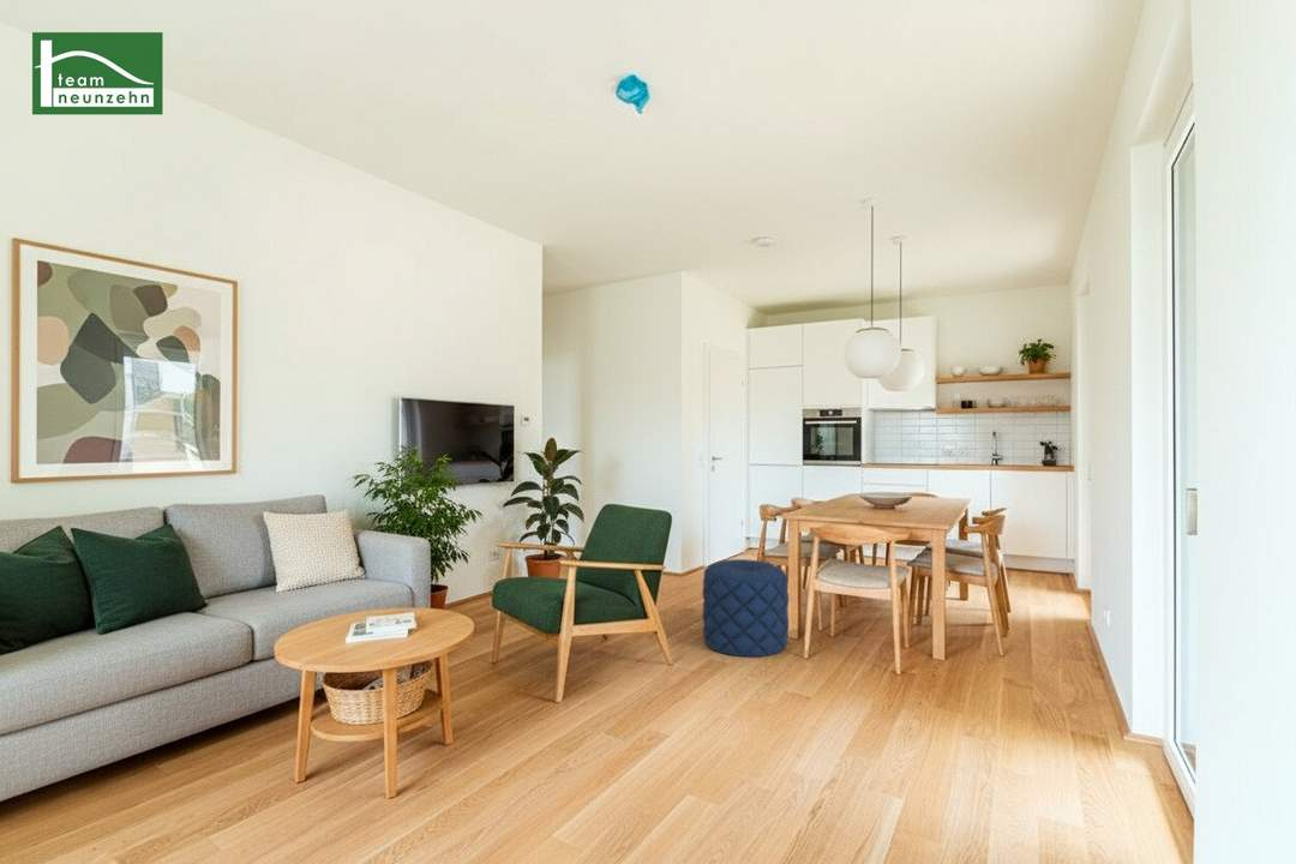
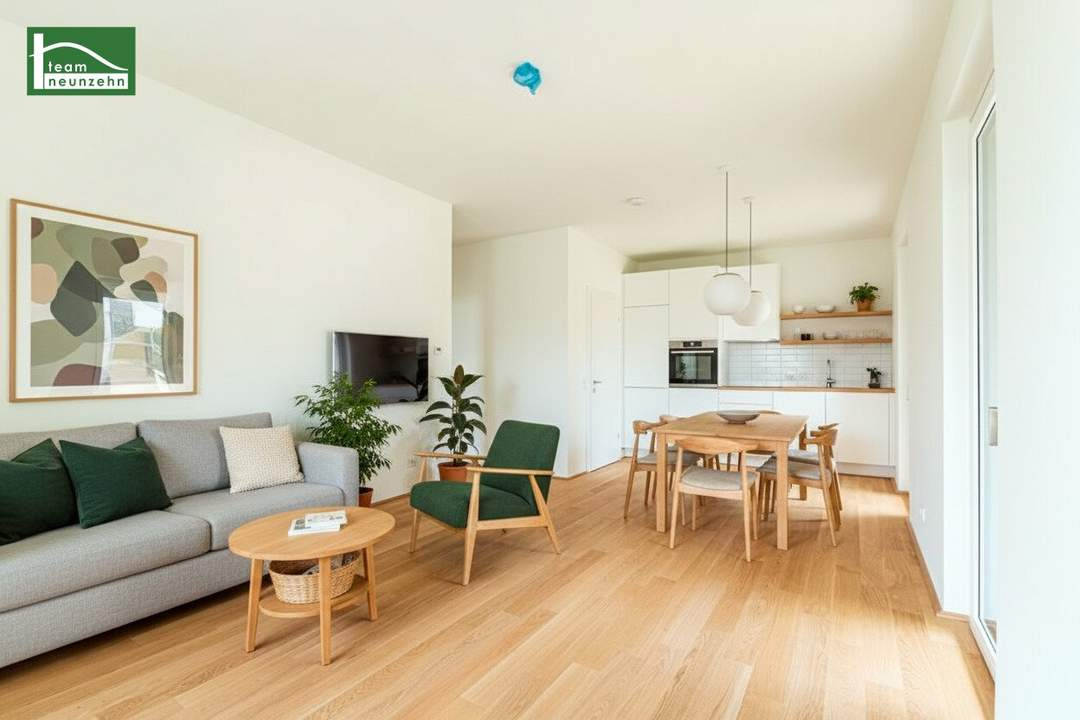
- pouf (744, 604)
